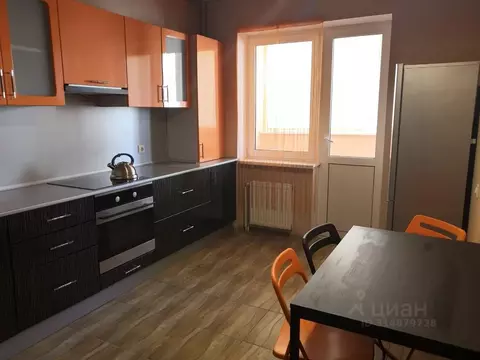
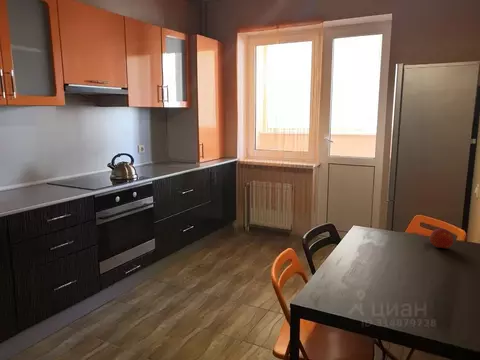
+ fruit (441, 238)
